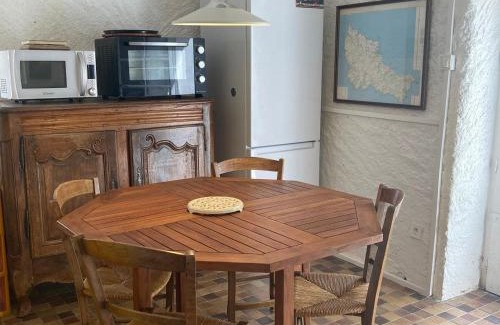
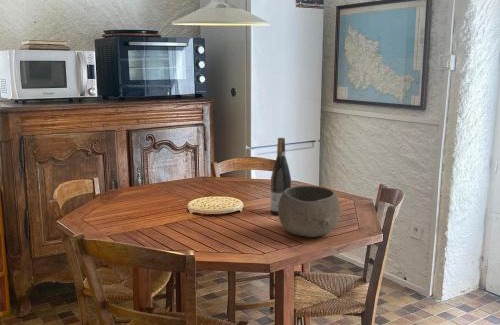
+ wine bottle (280, 175)
+ bowl (308, 212)
